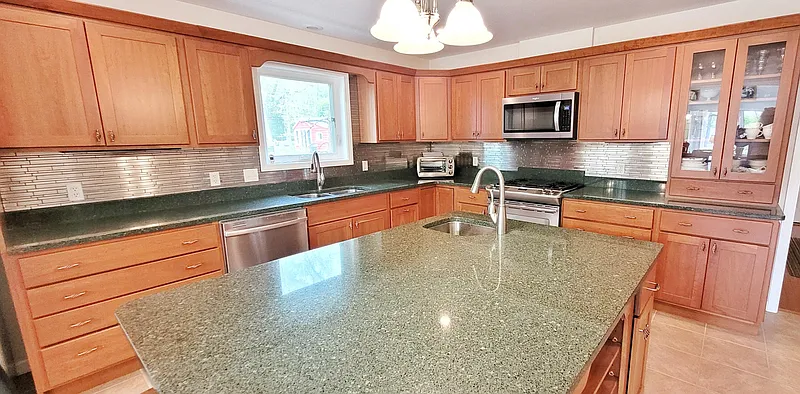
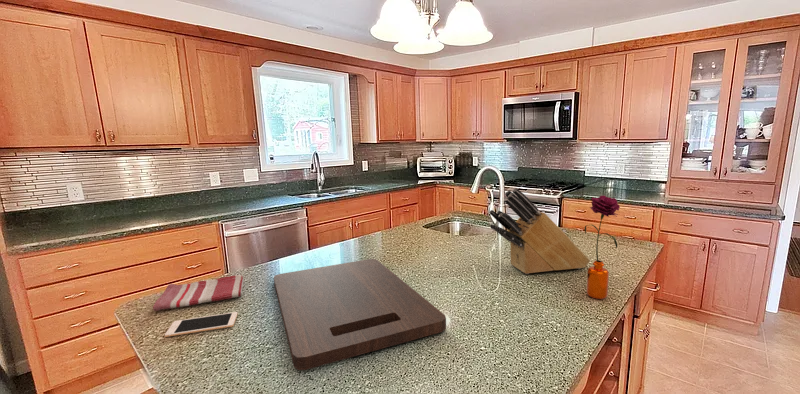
+ cell phone (203, 323)
+ flower (597, 246)
+ knife block (538, 227)
+ cutting board (347, 297)
+ dish towel (202, 291)
